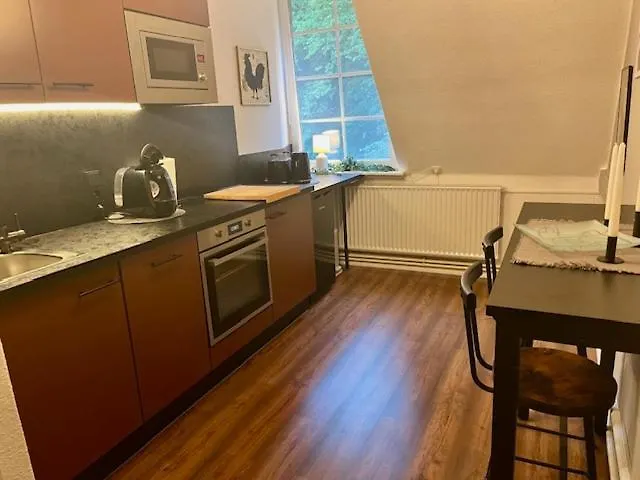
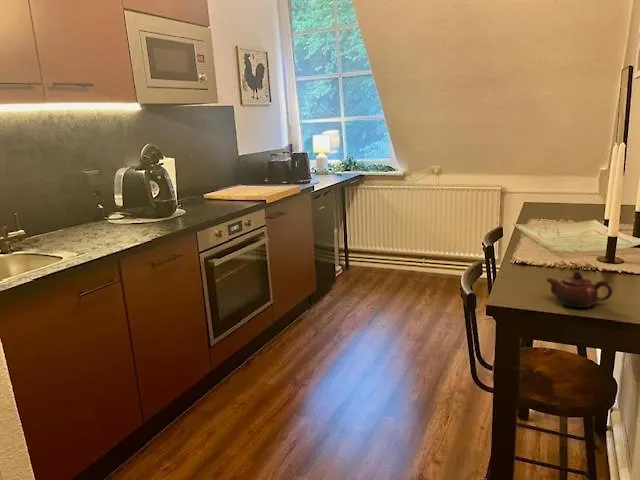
+ teapot (578, 287)
